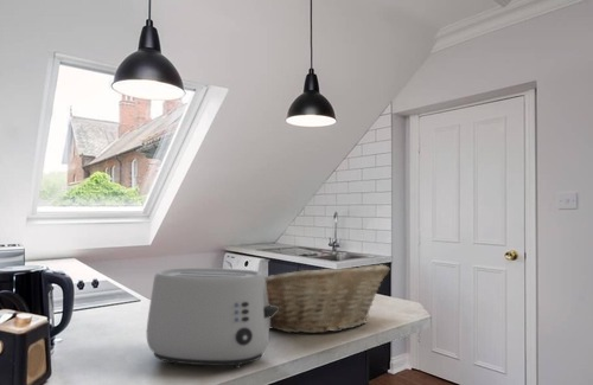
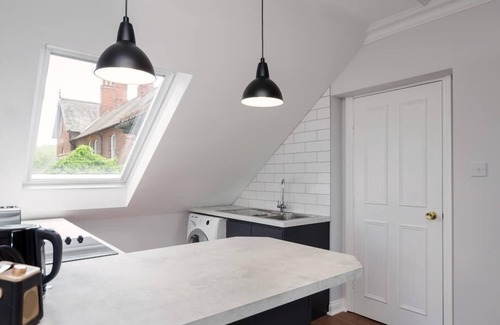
- toaster (210, 316)
- fruit basket (317, 290)
